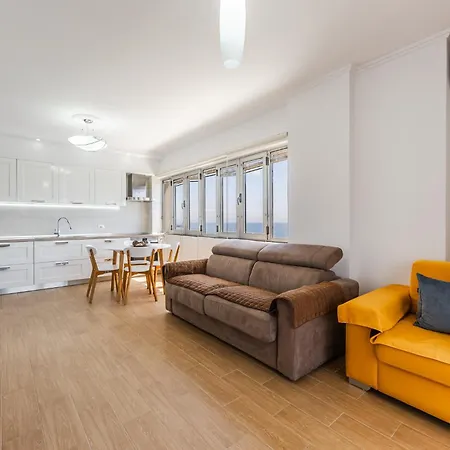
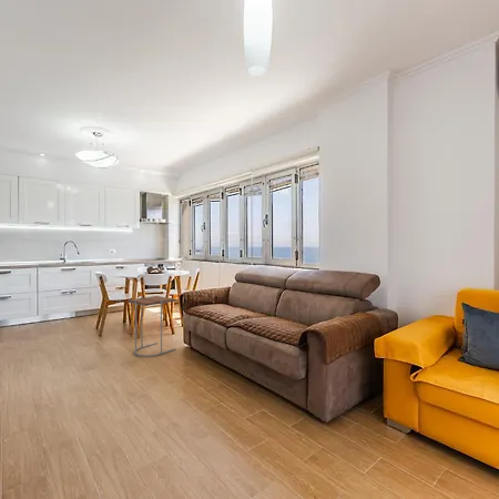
+ side table (142, 324)
